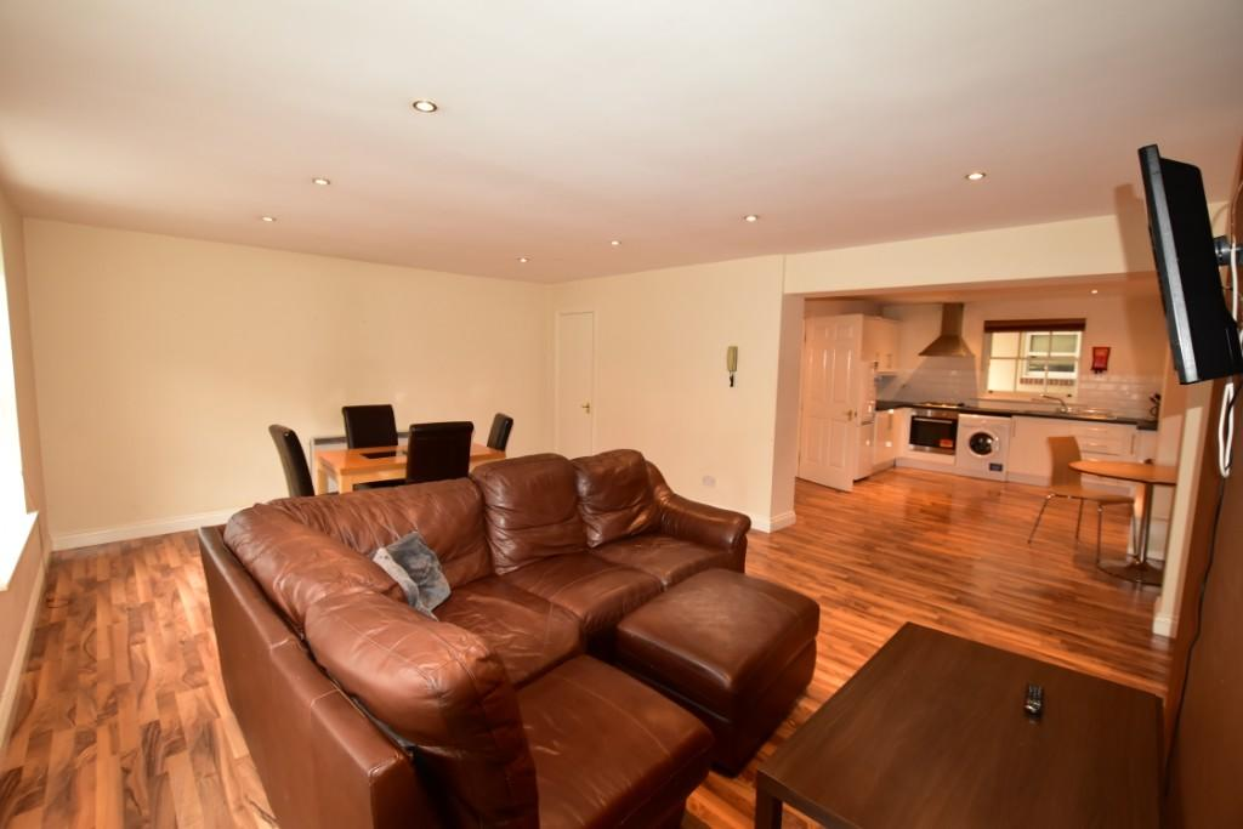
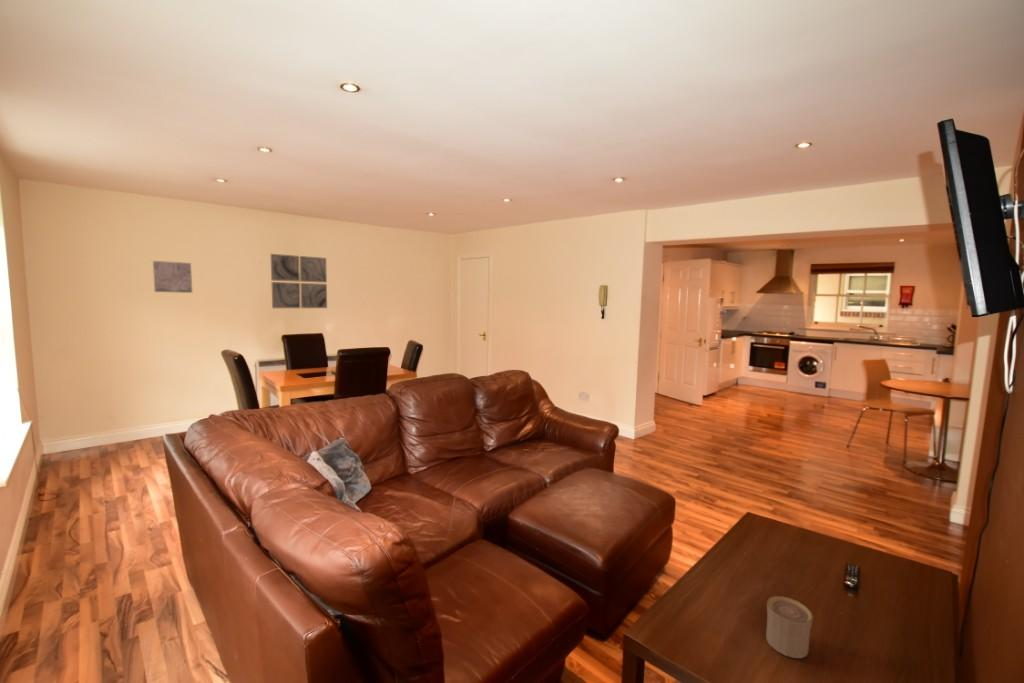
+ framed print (173, 277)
+ cup (788, 626)
+ wall art (300, 281)
